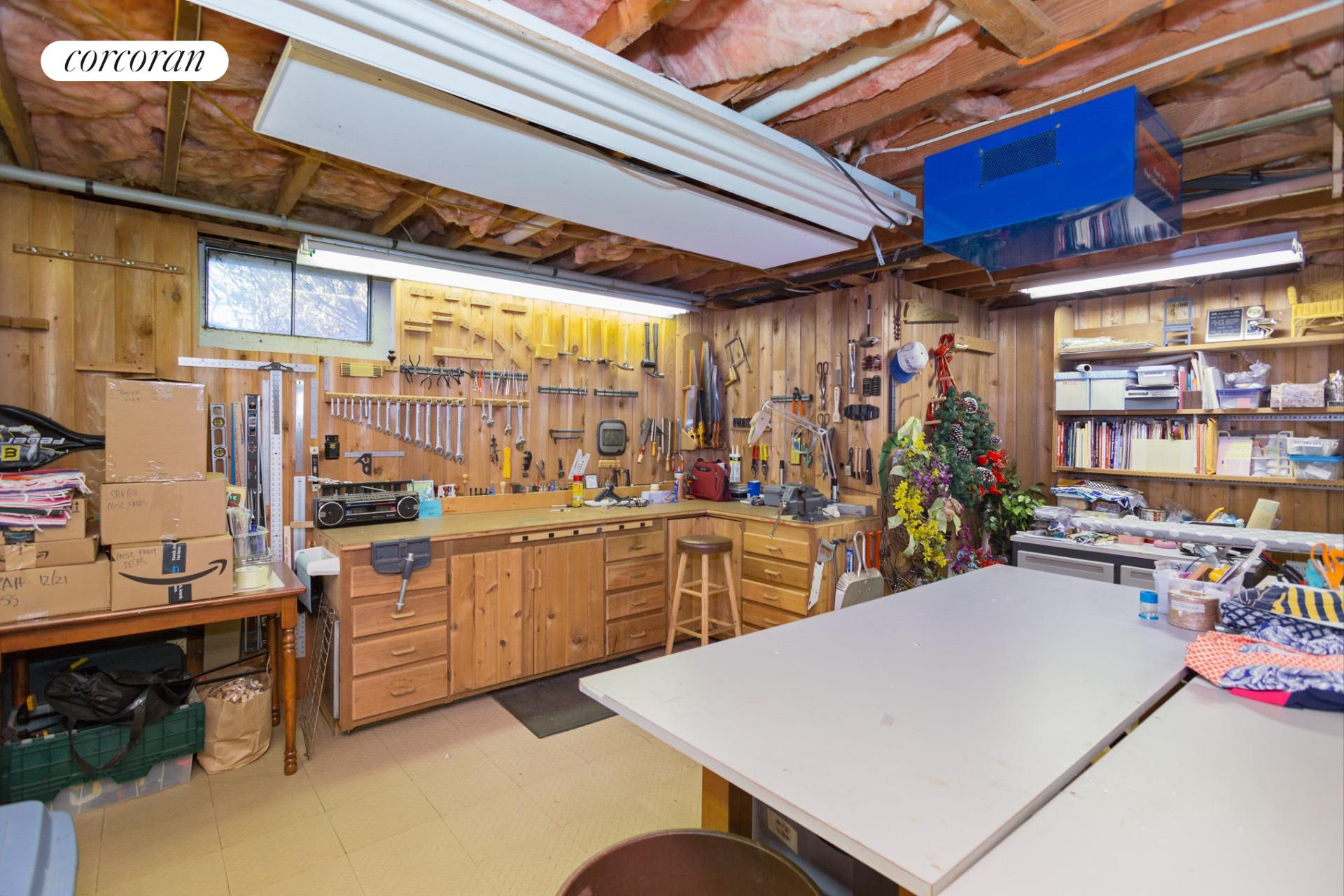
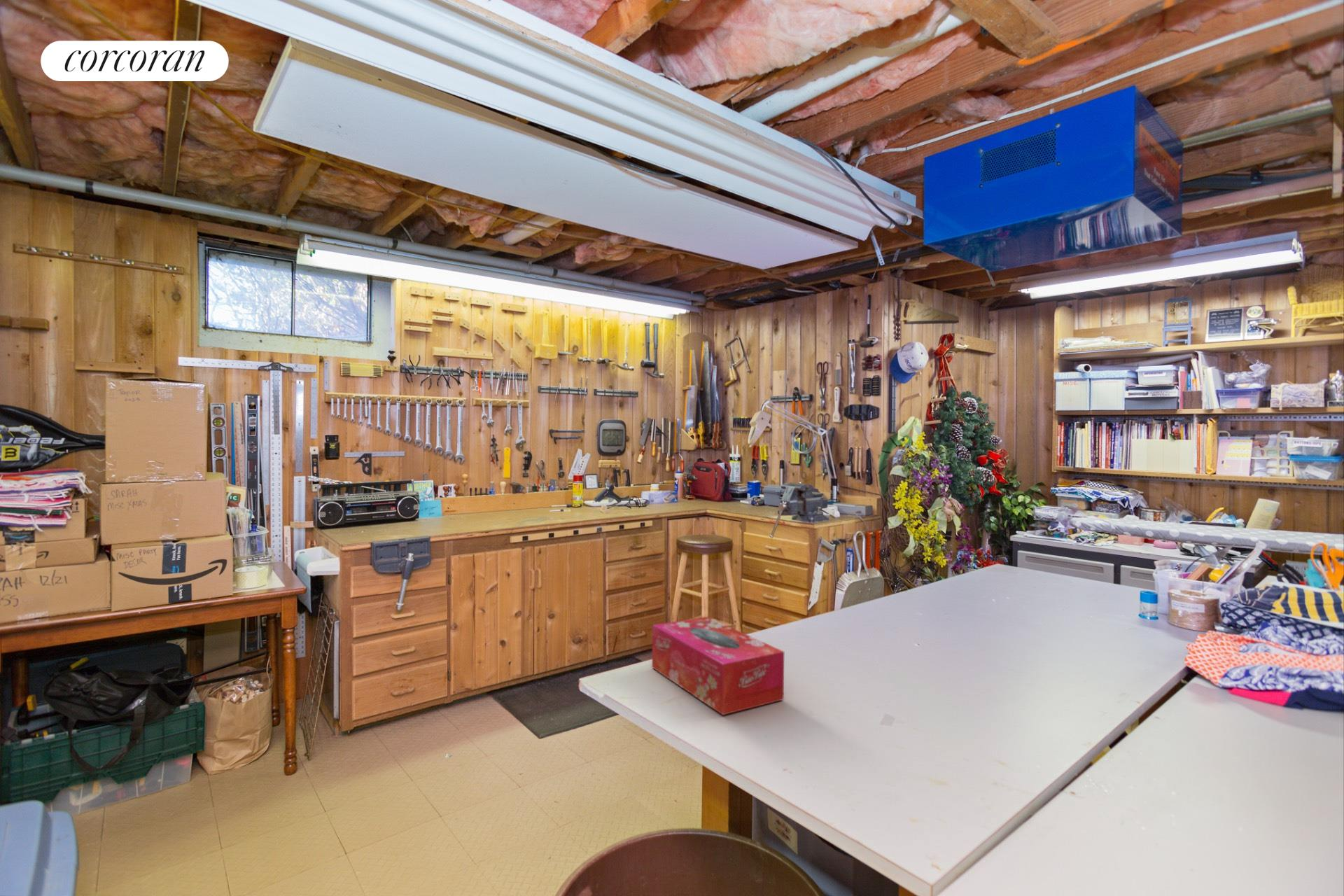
+ tissue box (713, 660)
